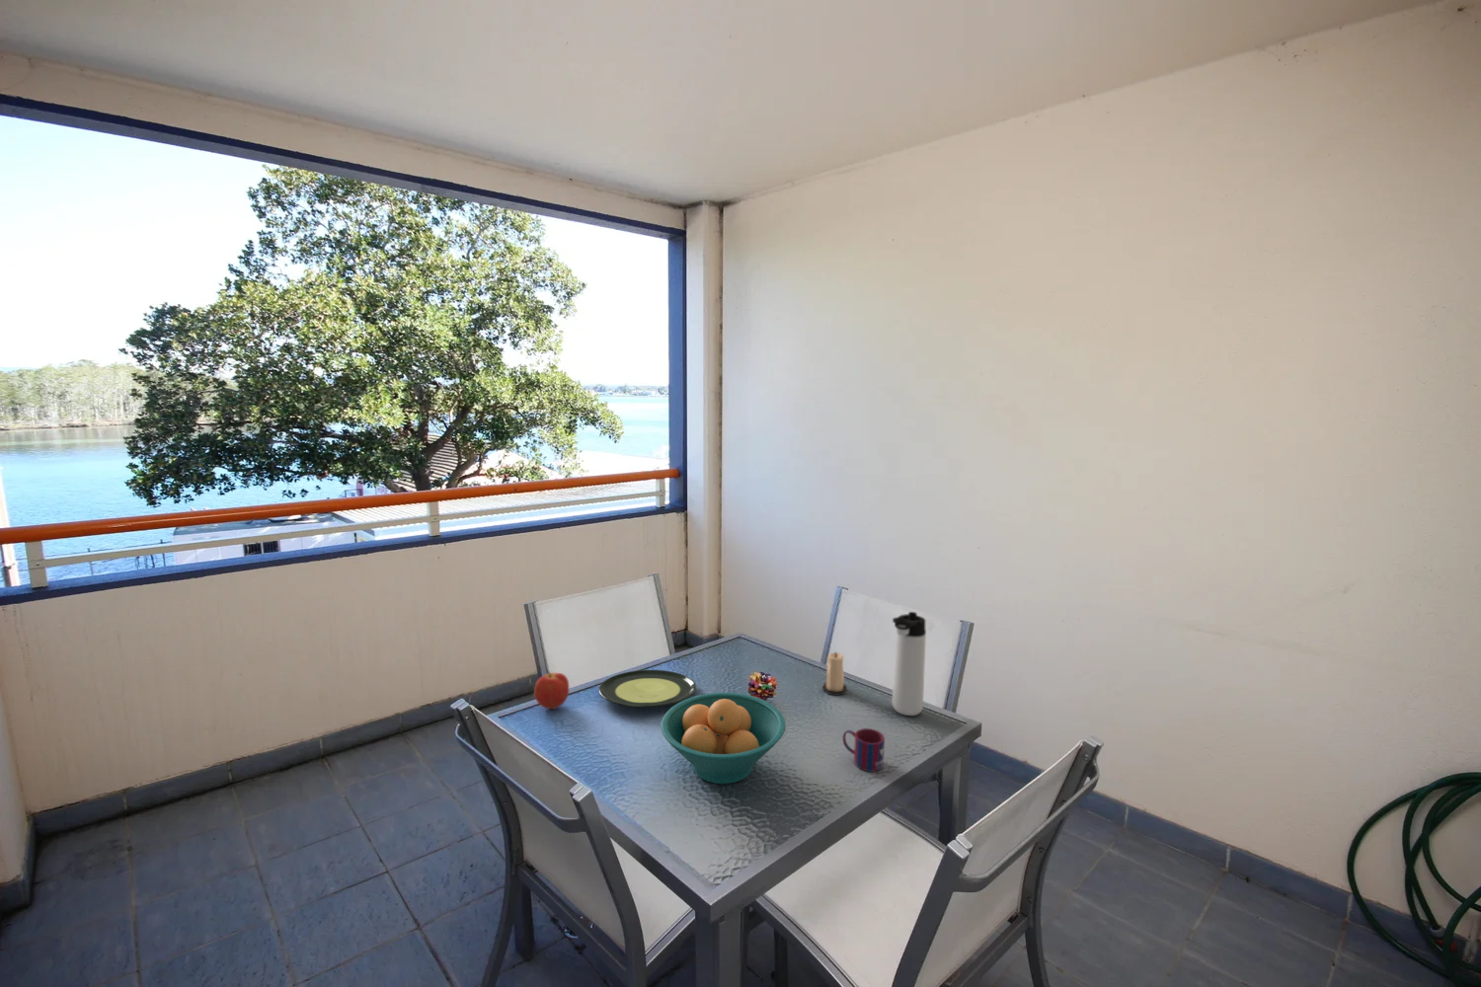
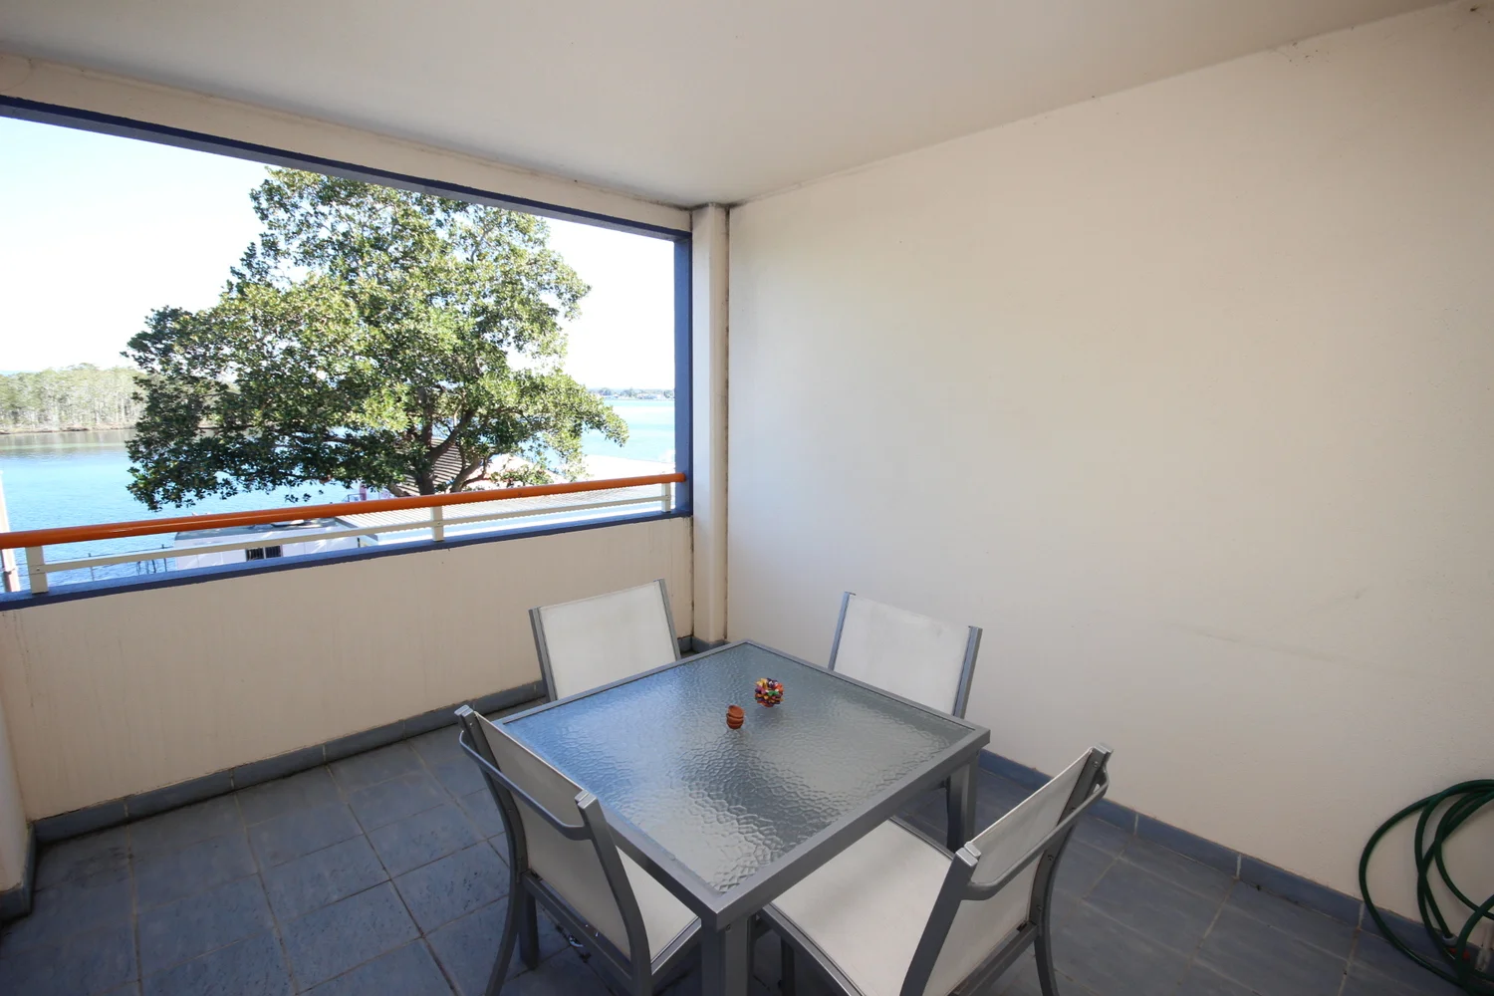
- apple (551, 690)
- plate (648, 688)
- fruit bowl (723, 734)
- candle (835, 670)
- mug (863, 746)
- thermos bottle (906, 663)
